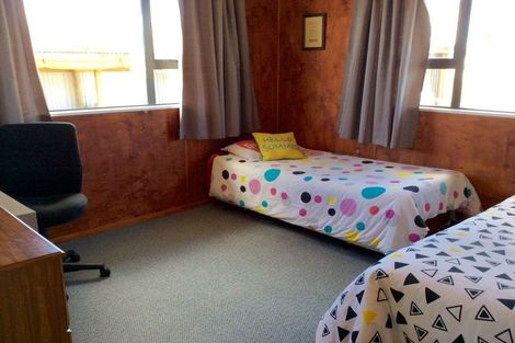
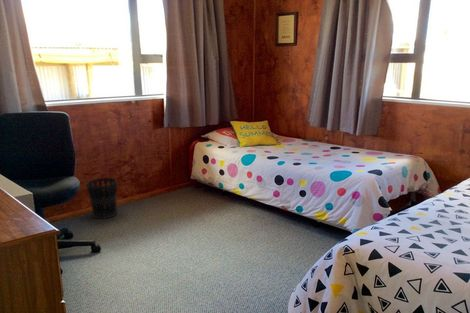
+ wastebasket (104, 198)
